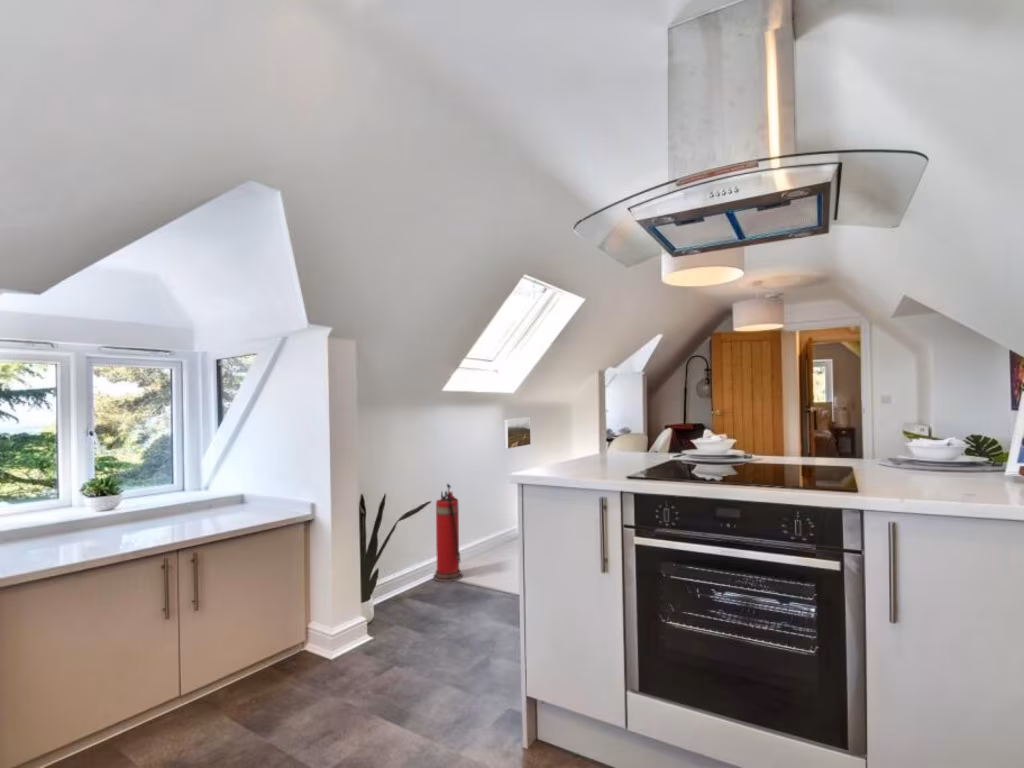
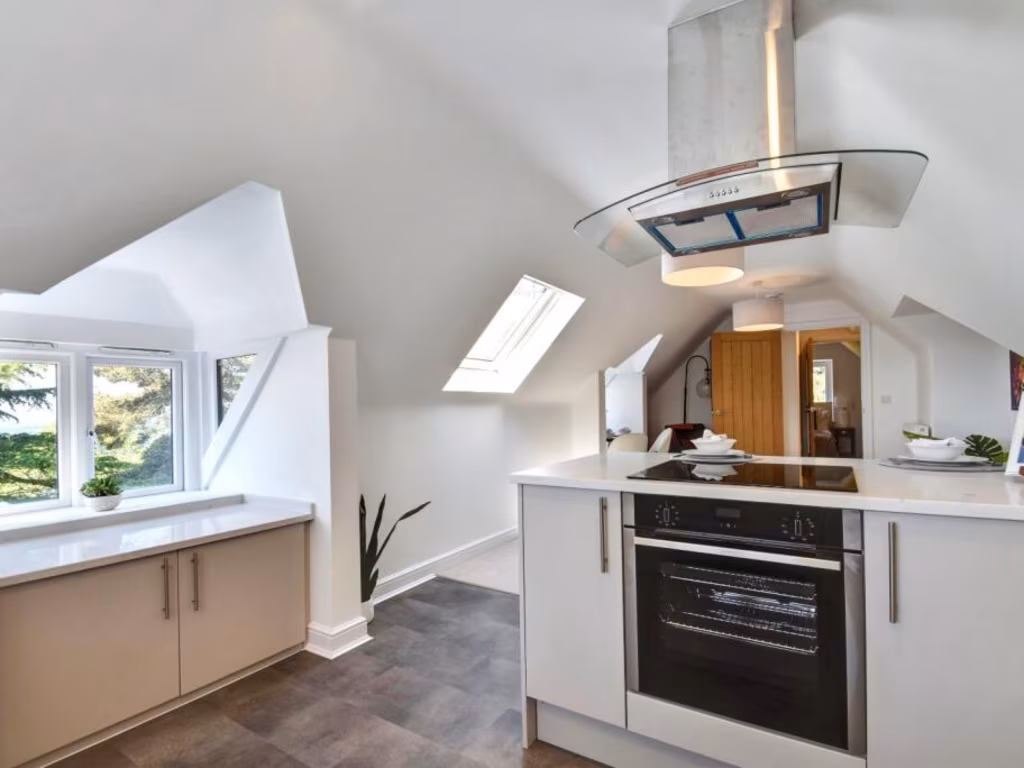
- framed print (518, 432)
- fire extinguisher (448, 530)
